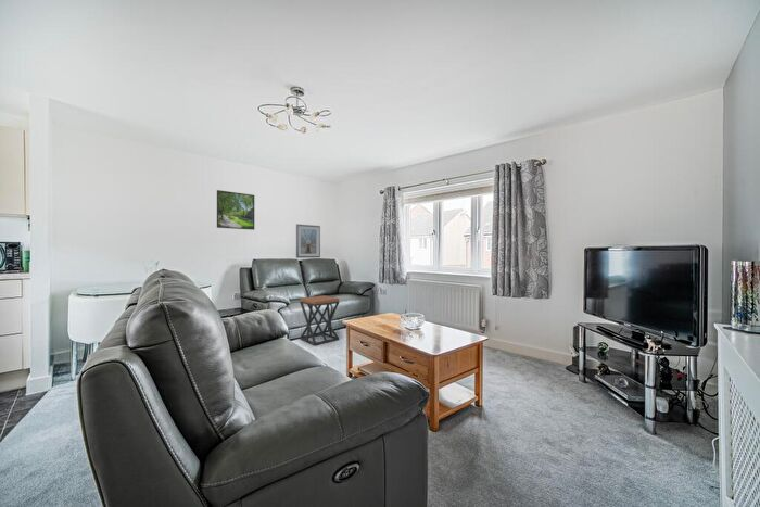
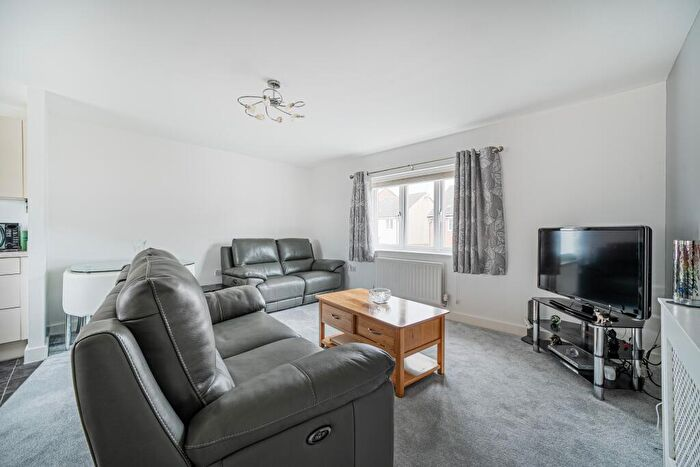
- picture frame (308, 241)
- stool (320, 318)
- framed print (236, 211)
